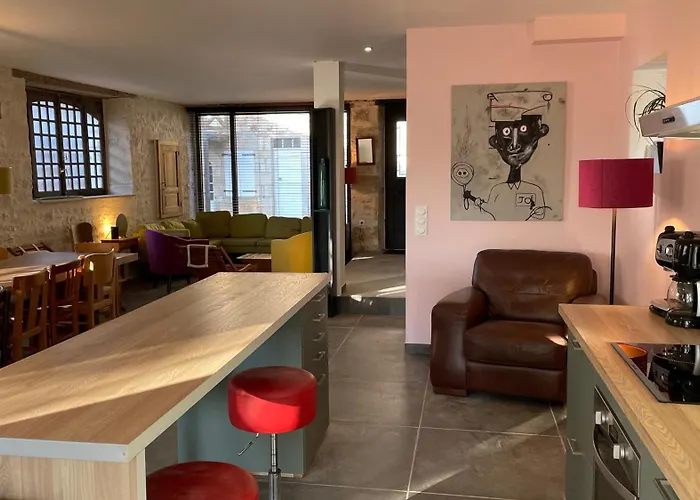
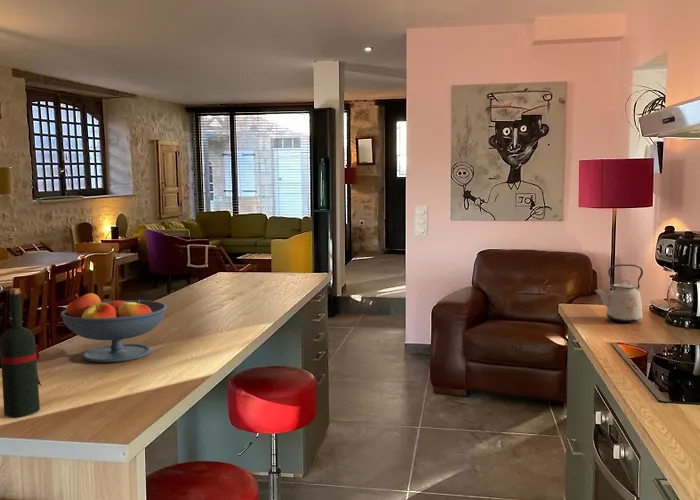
+ kettle (618, 292)
+ fruit bowl (115, 323)
+ wine bottle (21, 349)
